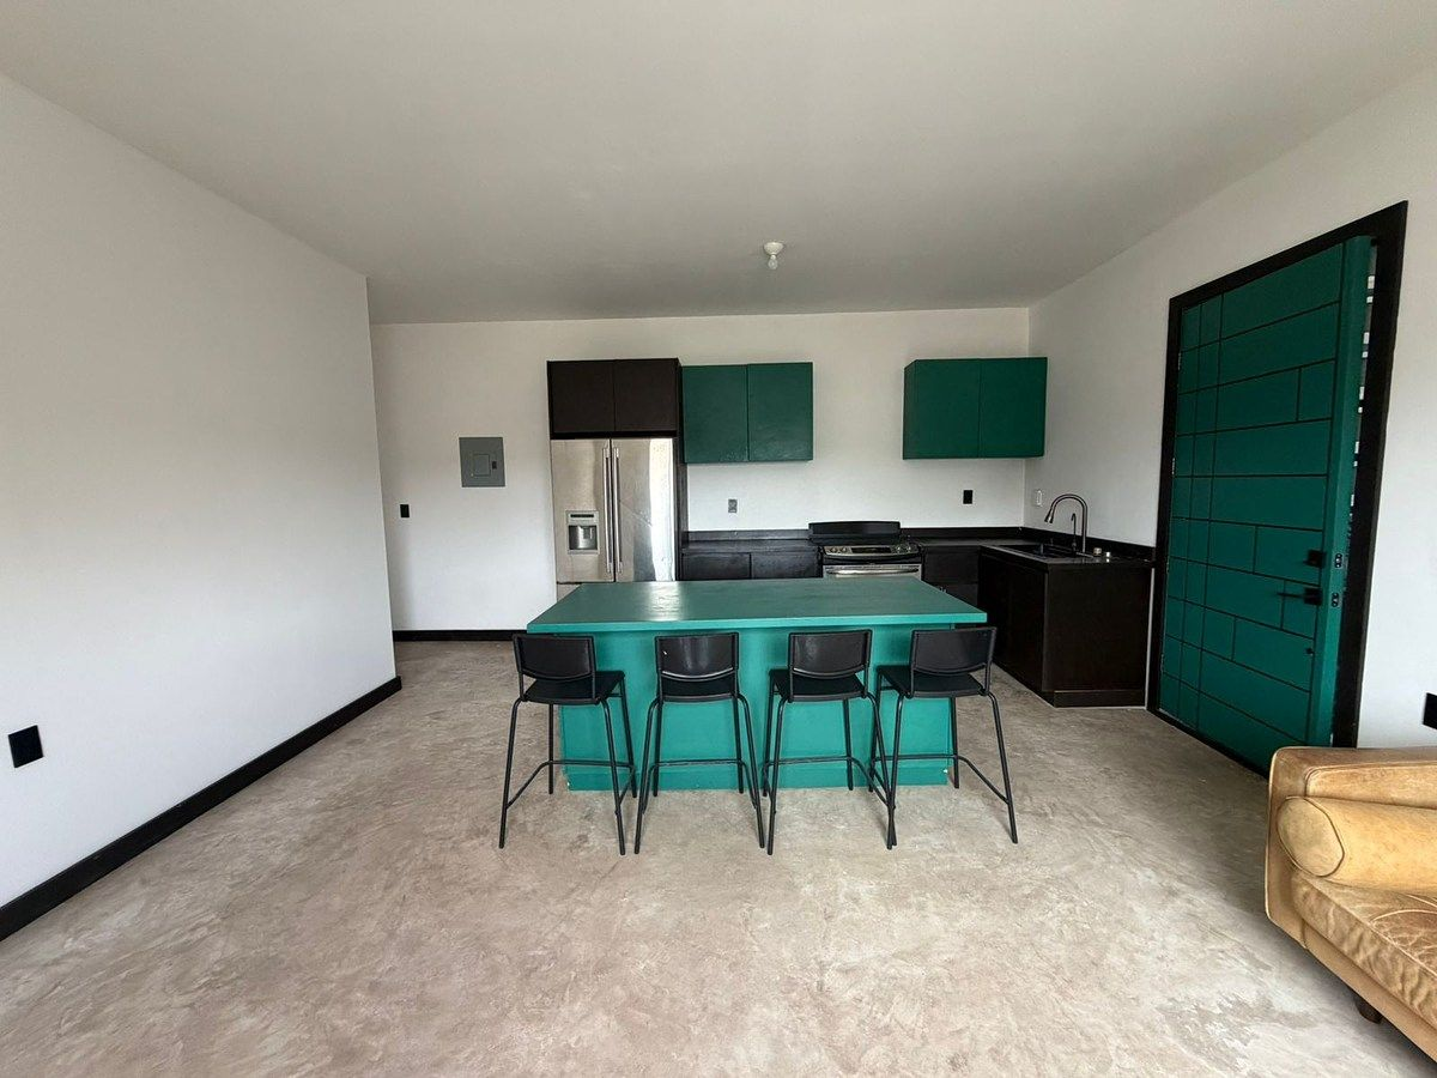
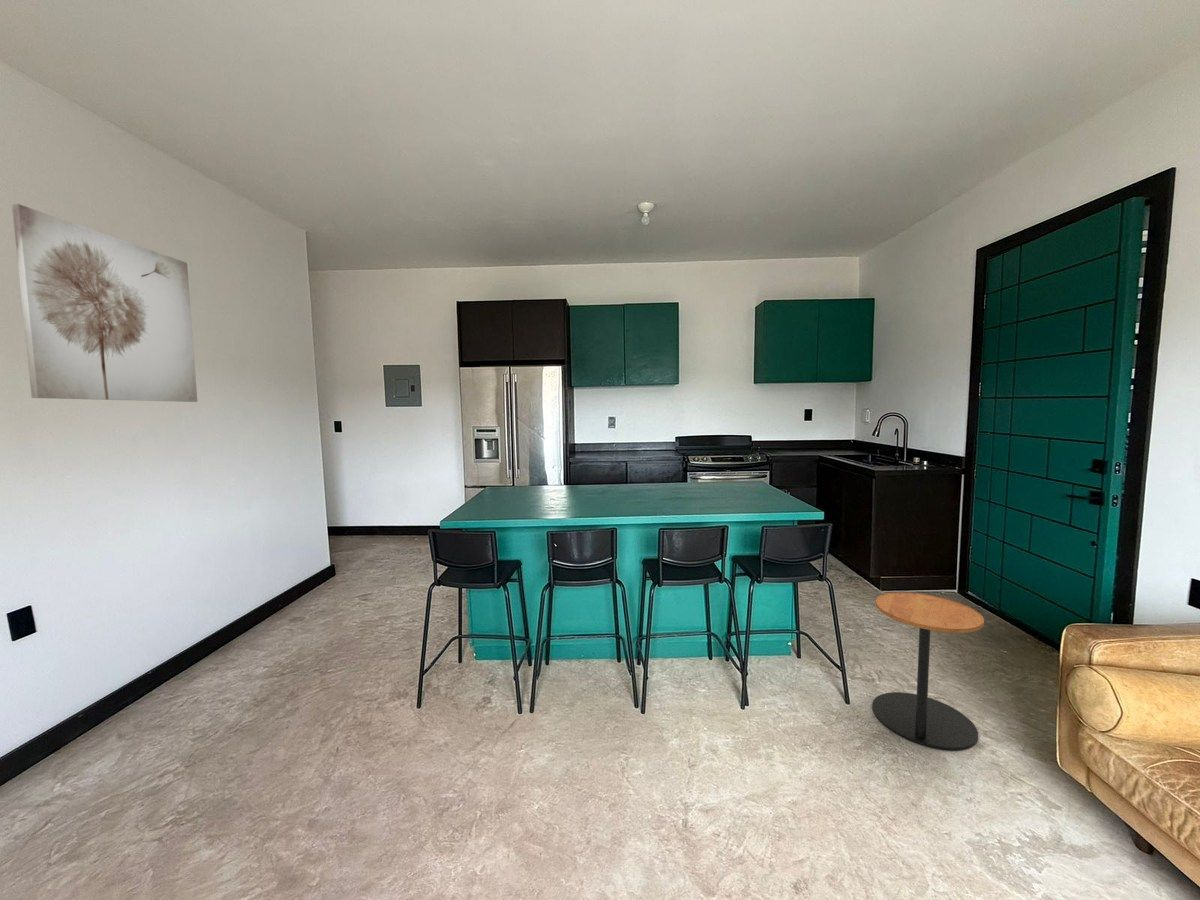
+ side table (924, 664)
+ wall art (120, 320)
